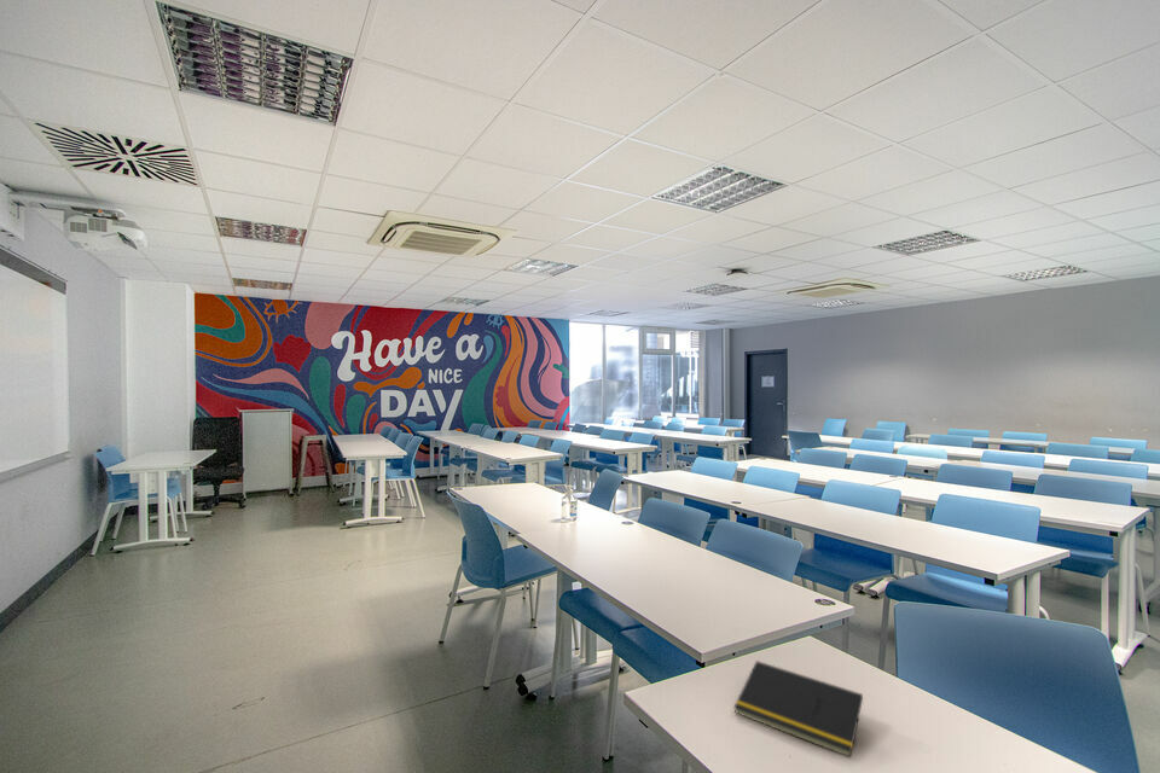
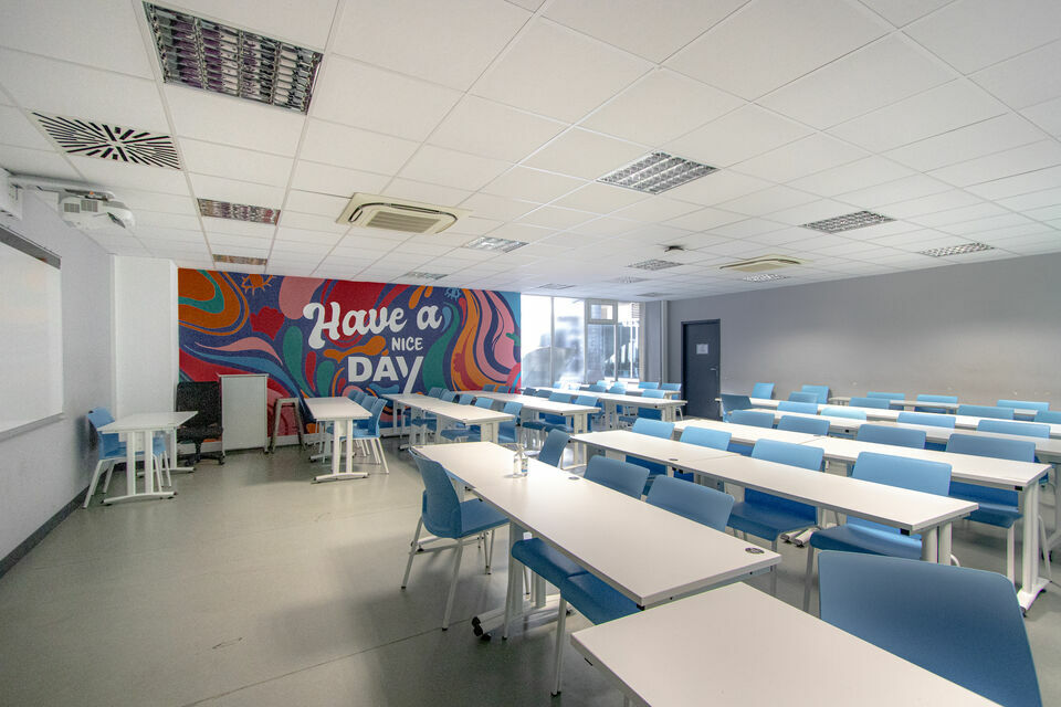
- notepad (798, 703)
